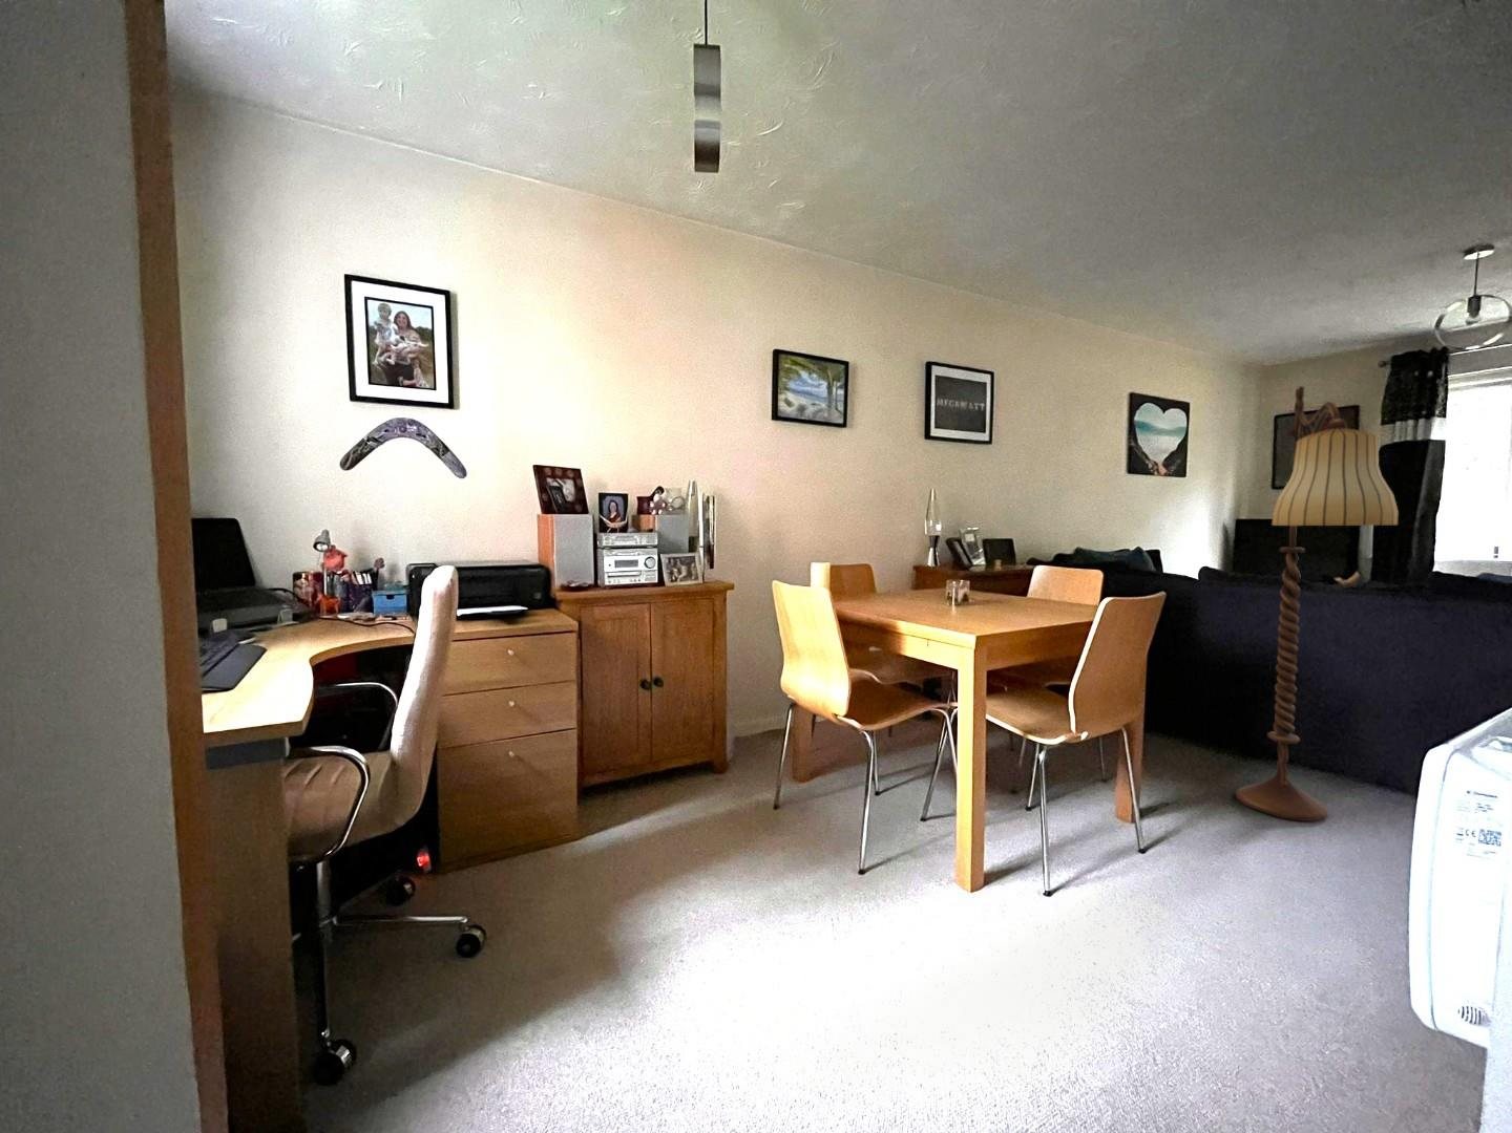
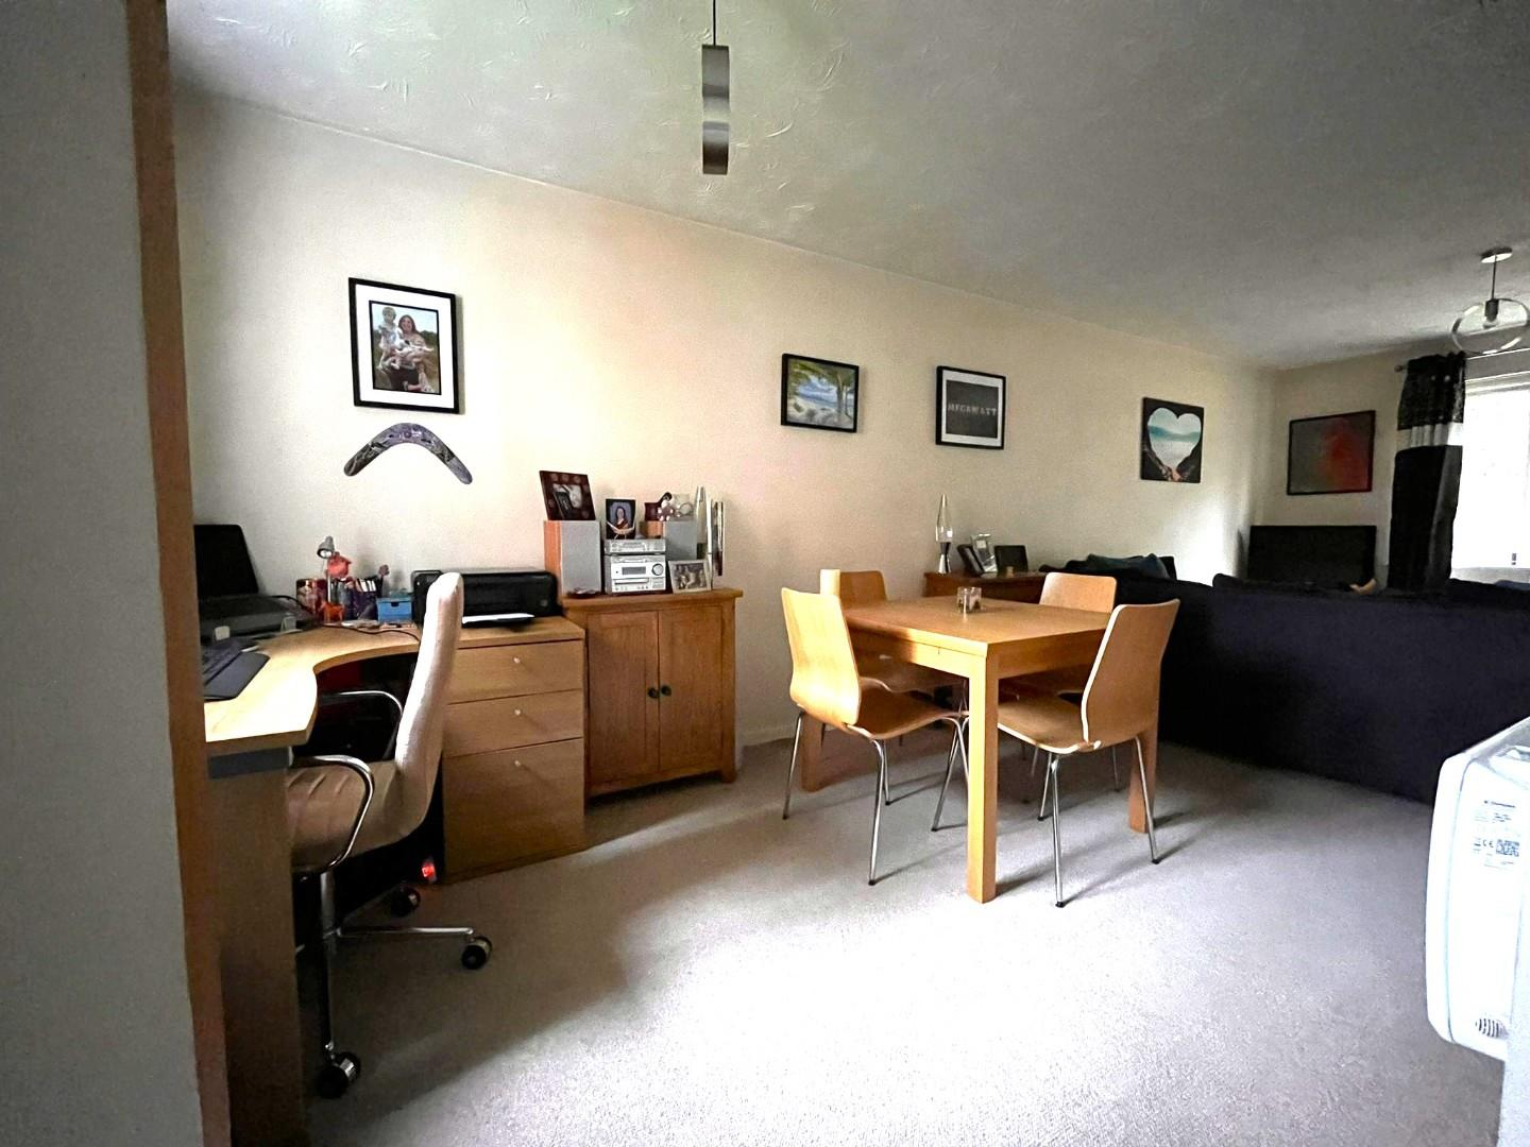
- floor lamp (1299, 608)
